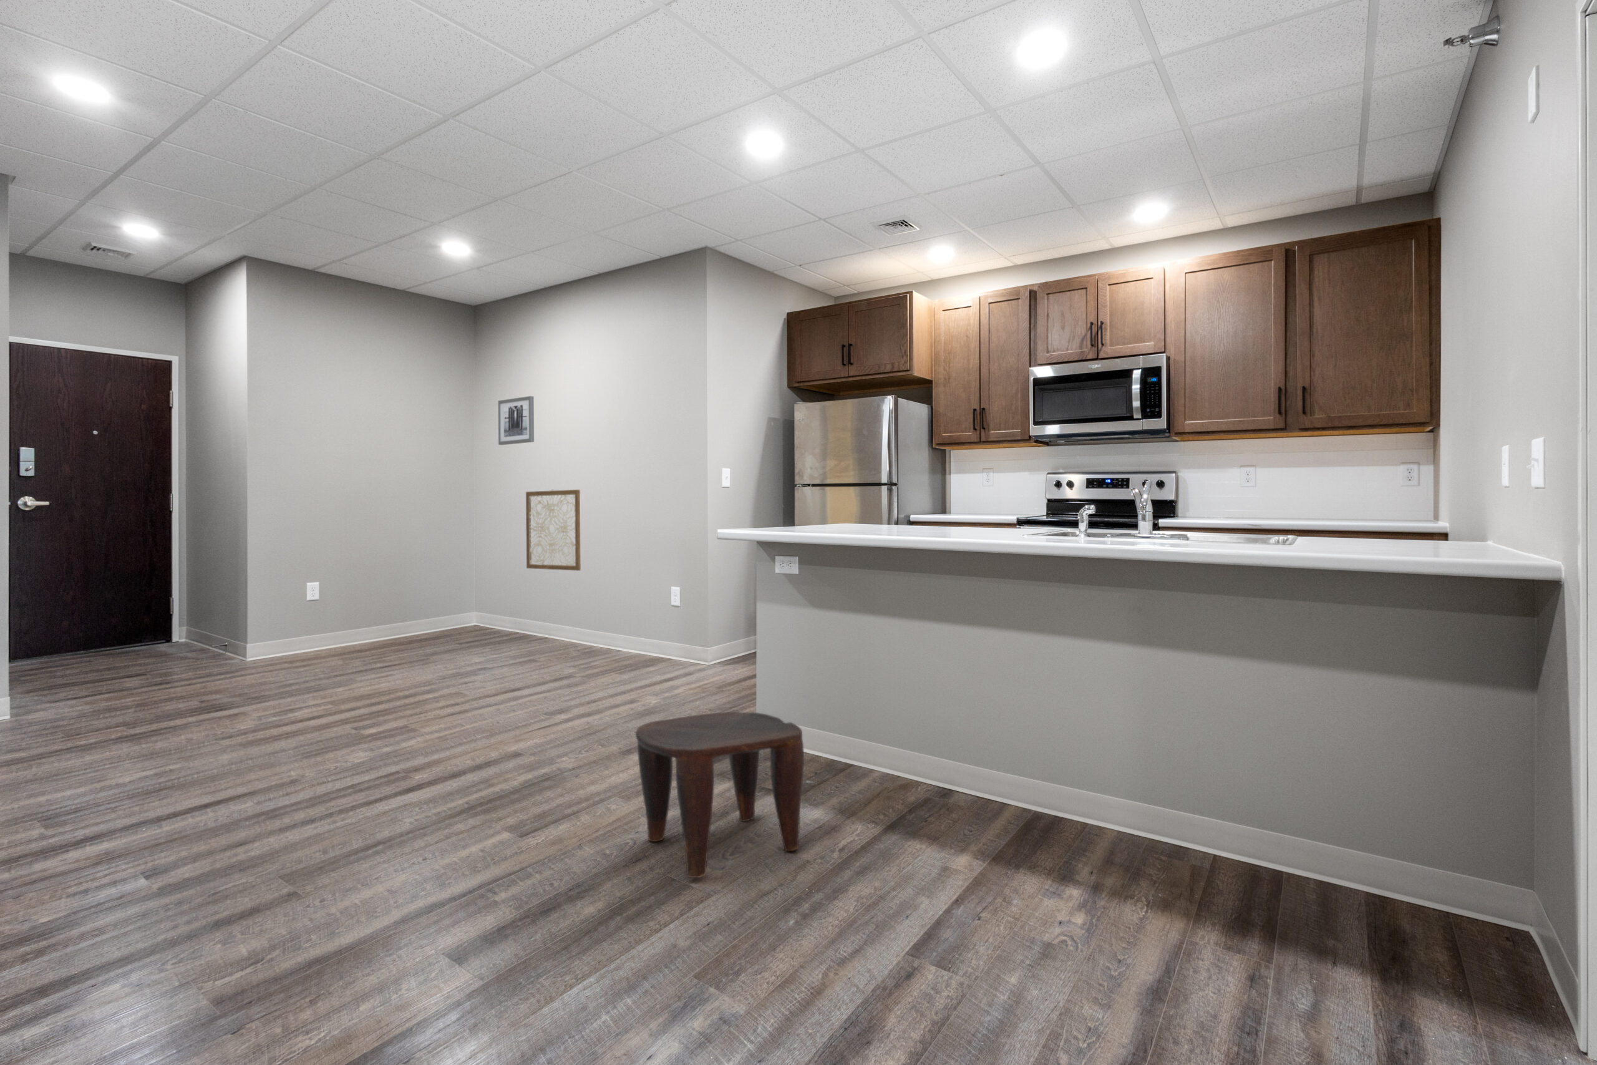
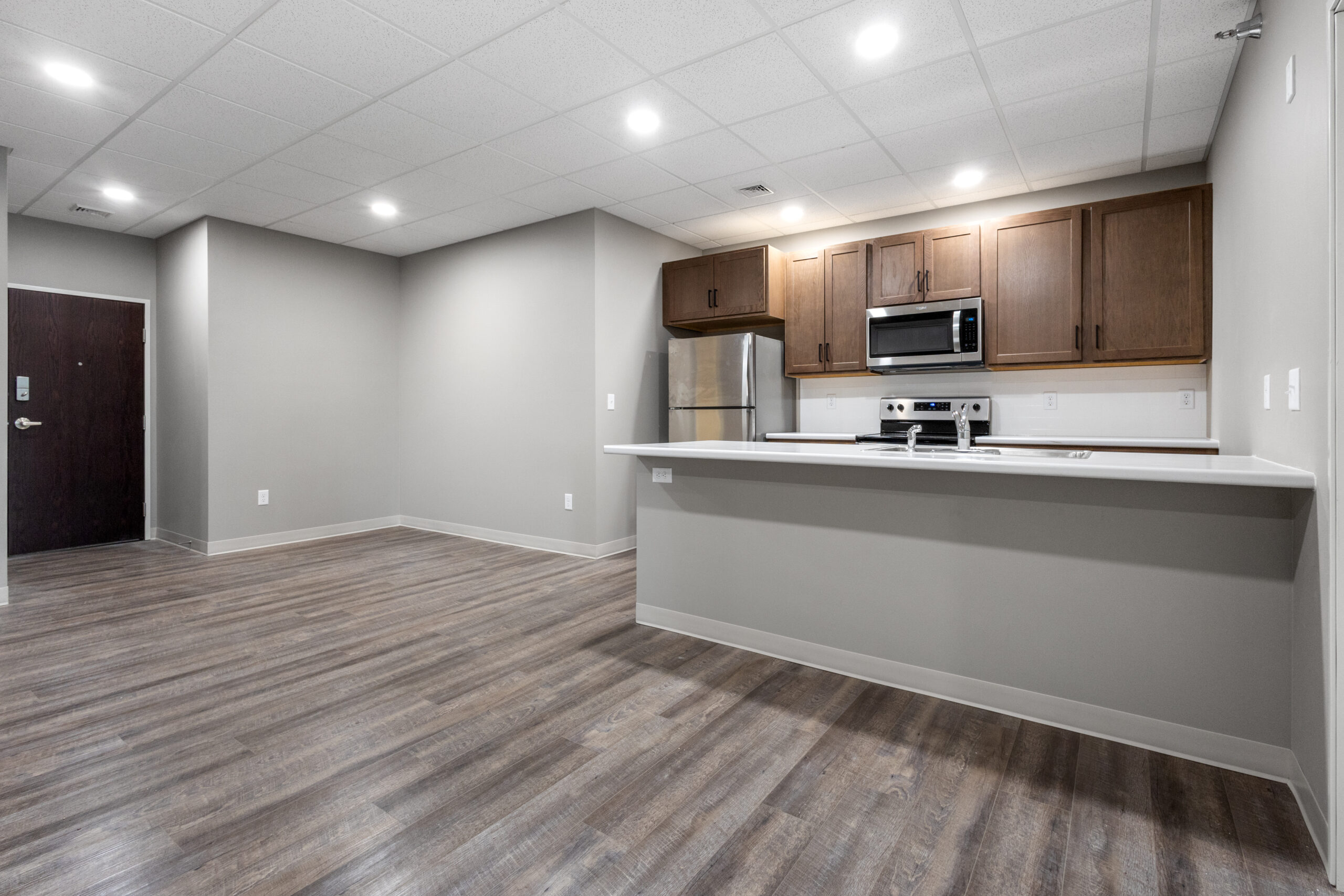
- wall art (555, 529)
- wall art (516, 421)
- stool (714, 784)
